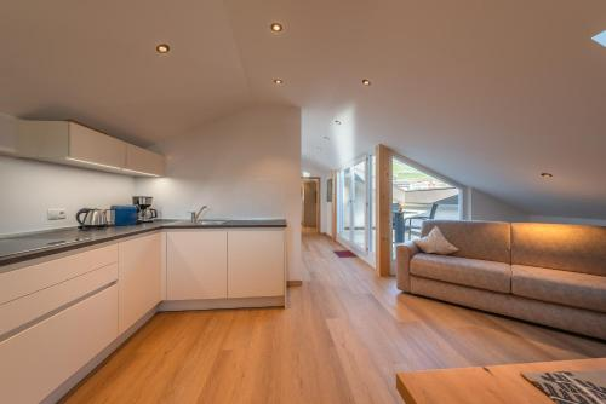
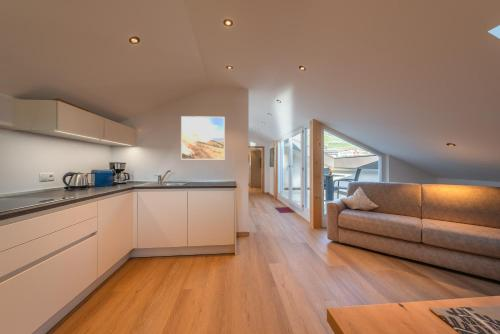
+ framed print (203, 138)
